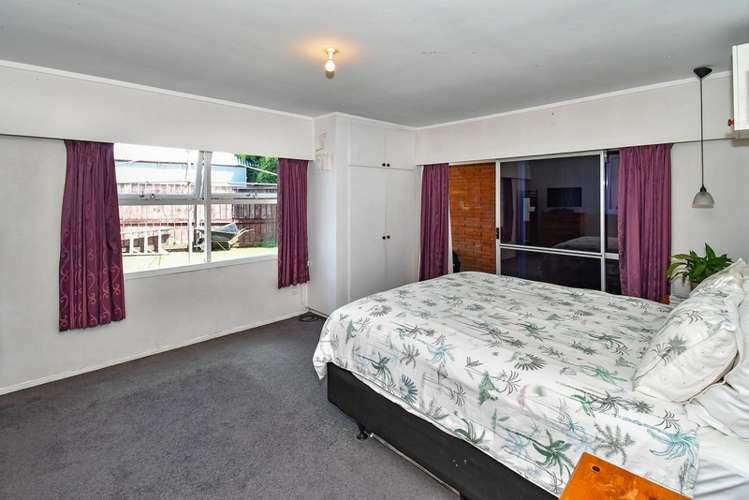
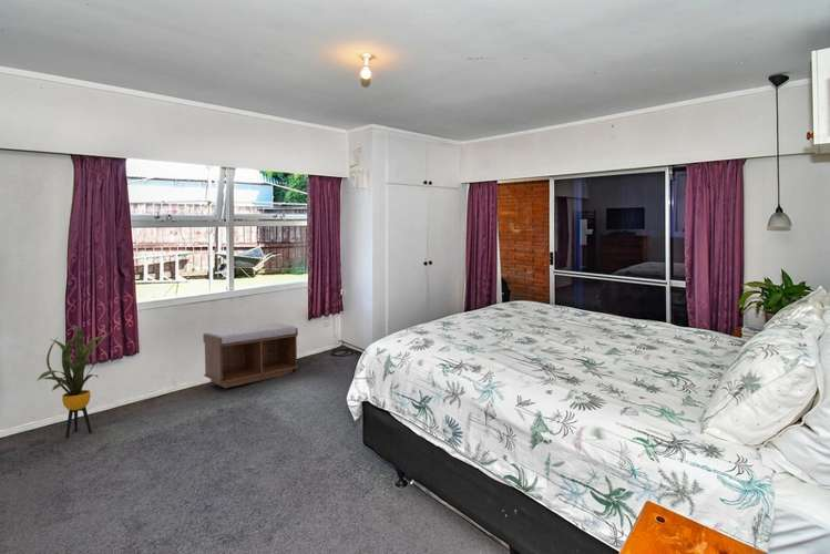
+ house plant (81, 379)
+ bench (253, 352)
